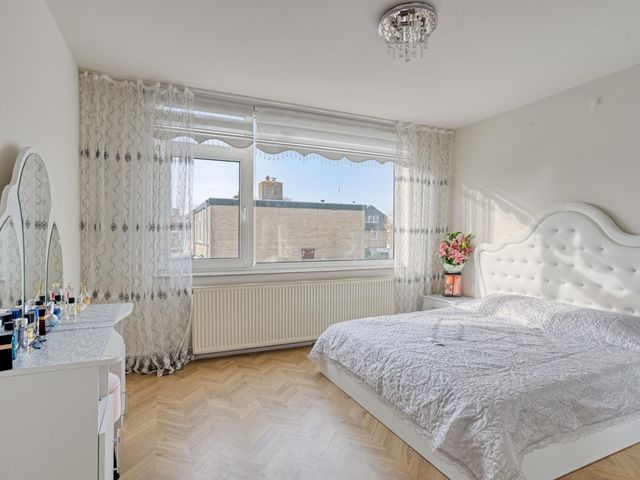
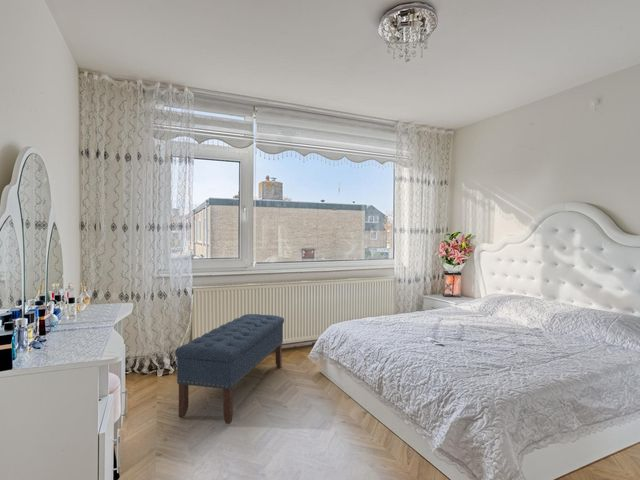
+ bench (238, 357)
